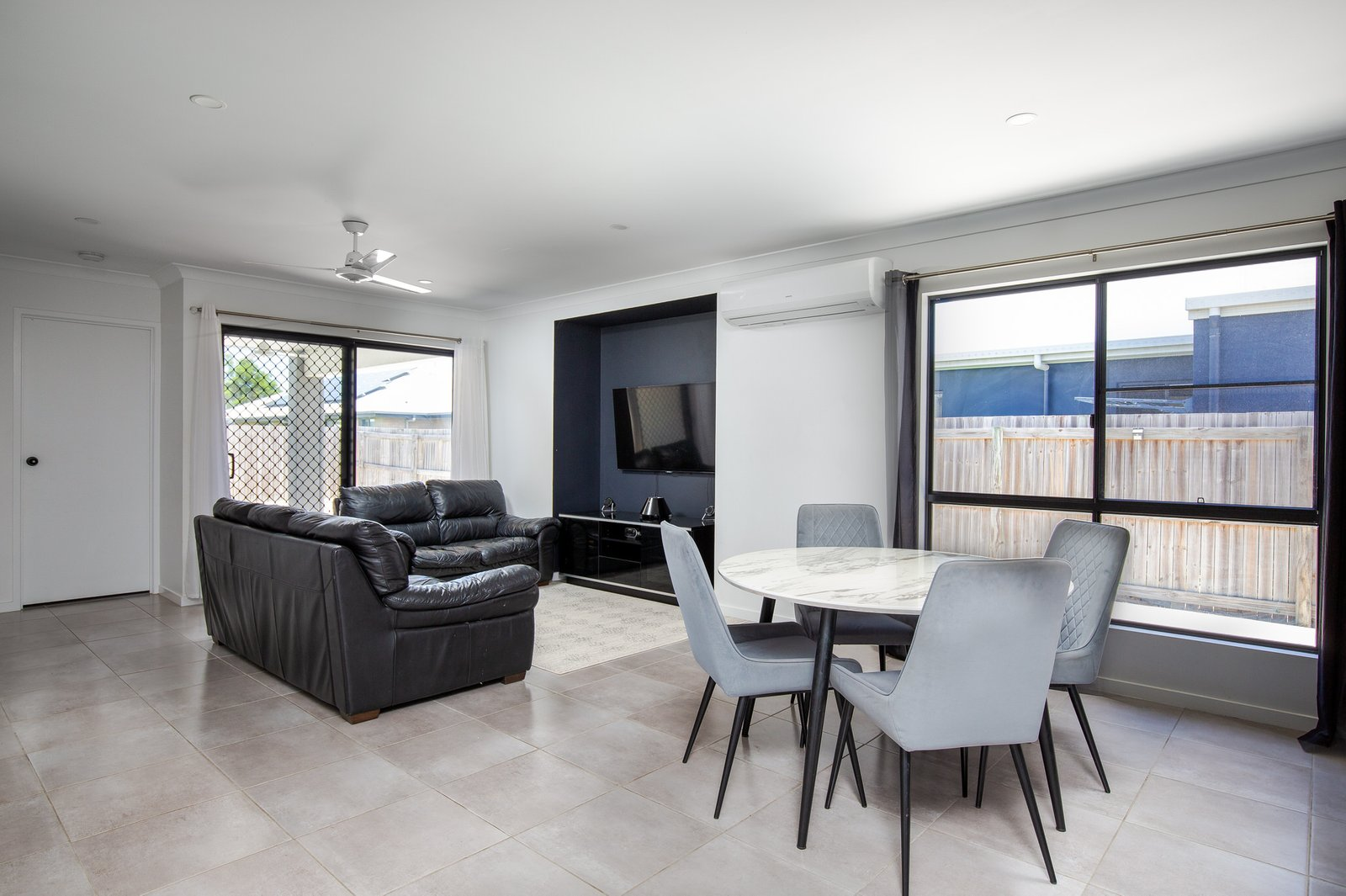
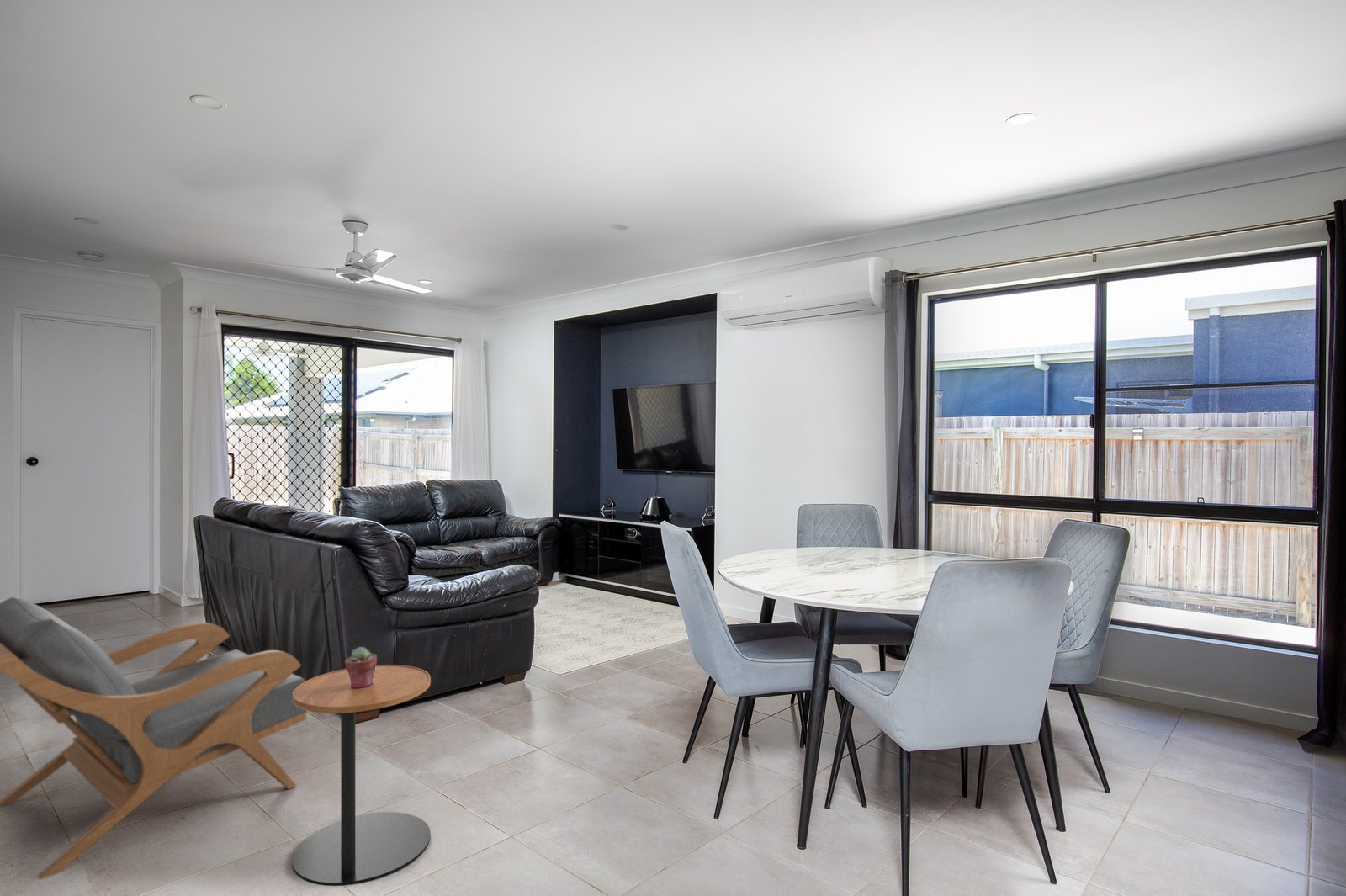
+ side table (354, 766)
+ potted succulent (361, 664)
+ armchair (142, 695)
